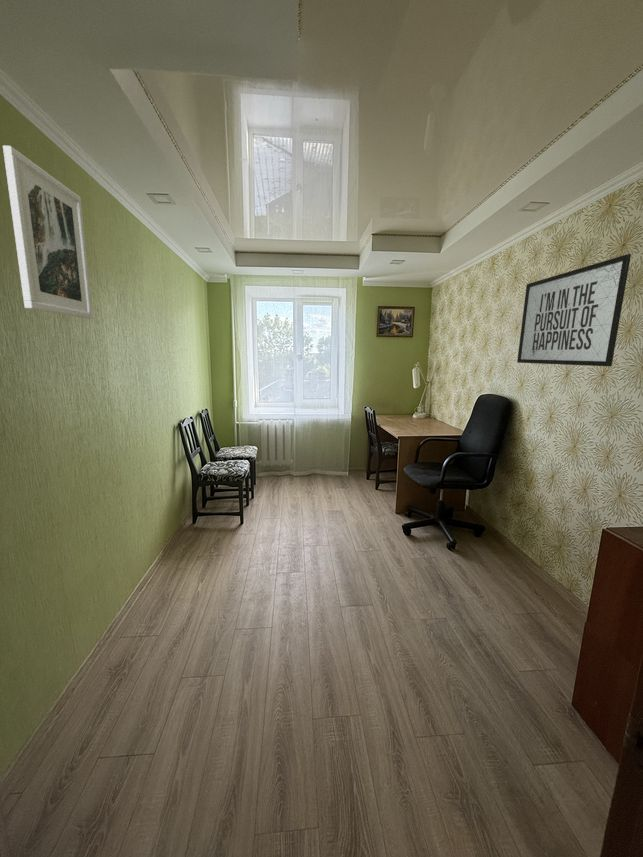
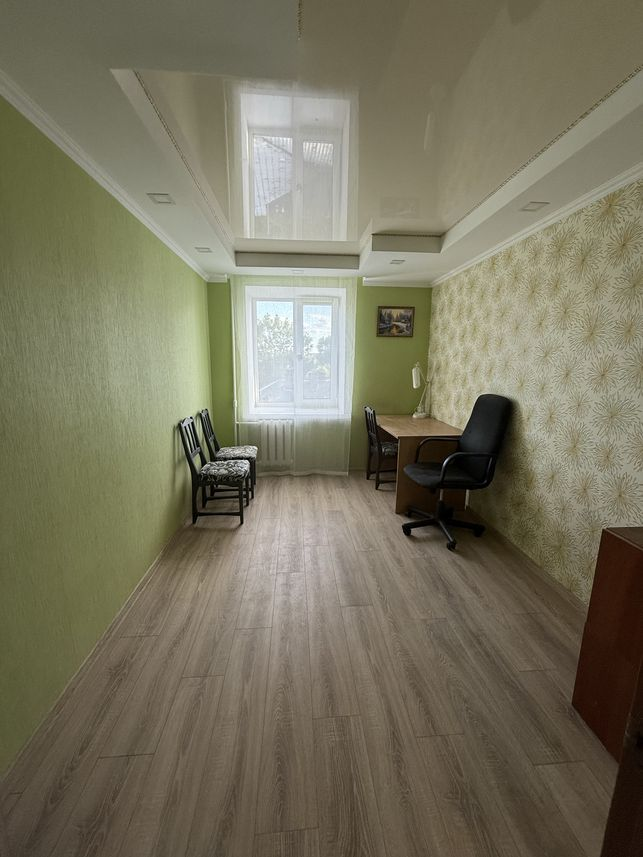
- mirror (562, 319)
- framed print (55, 246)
